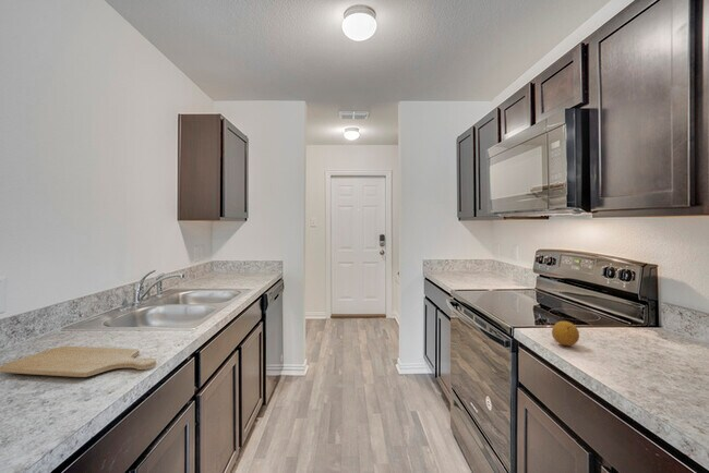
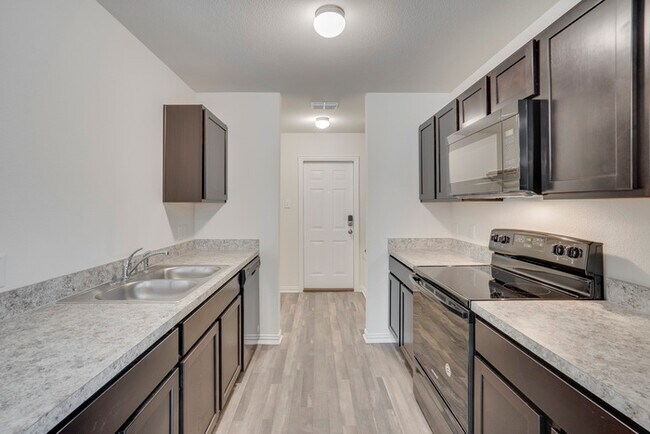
- chopping board (91, 361)
- fruit (565, 333)
